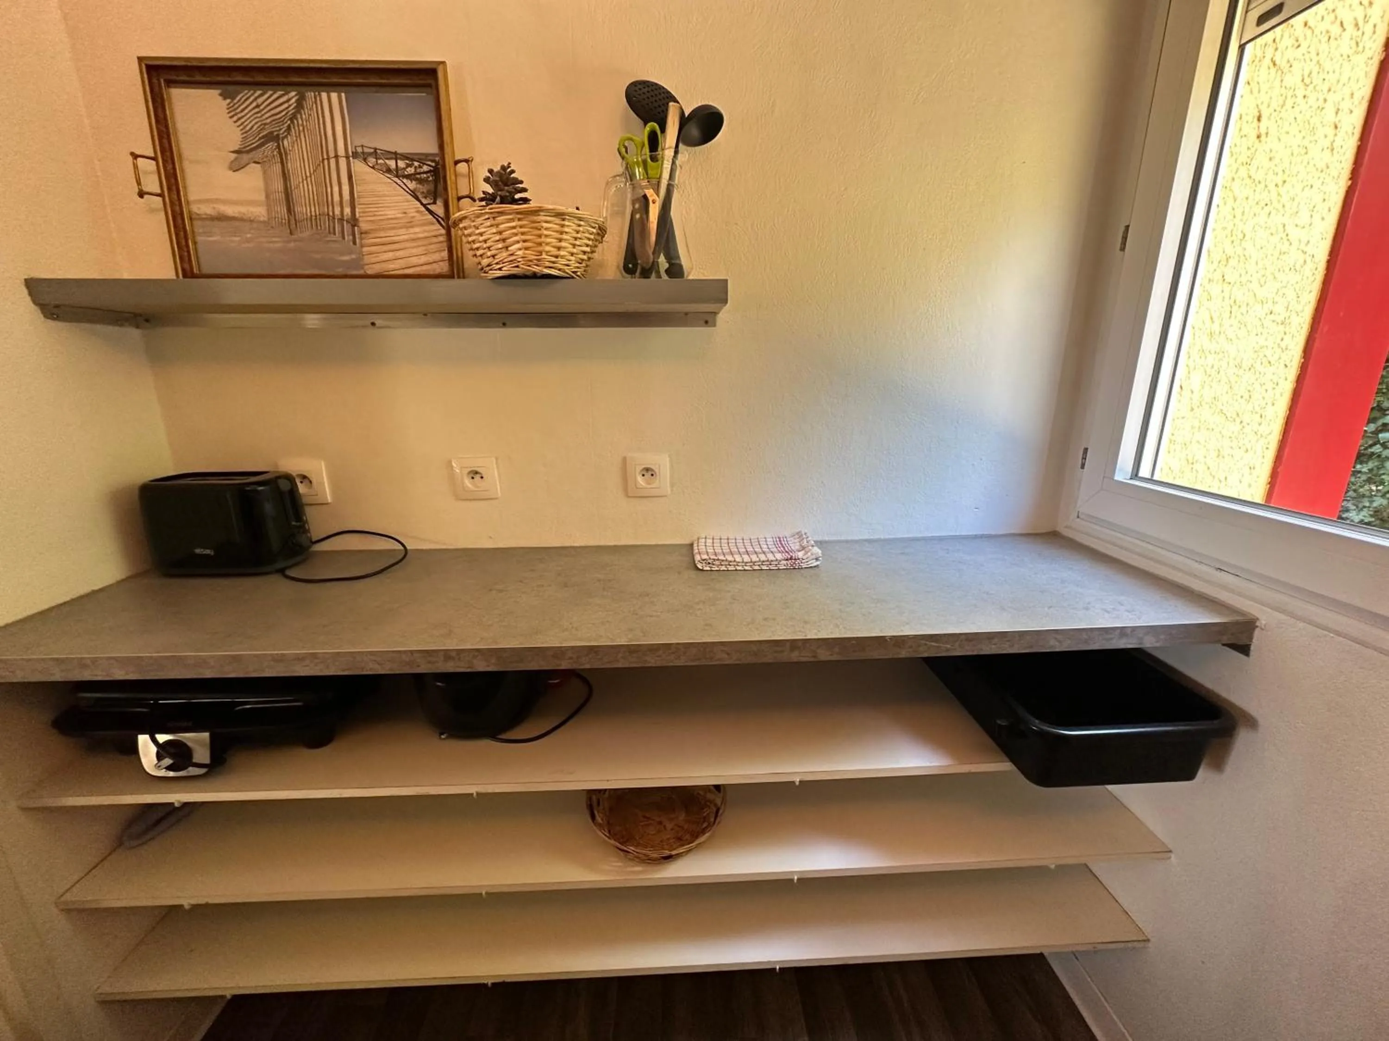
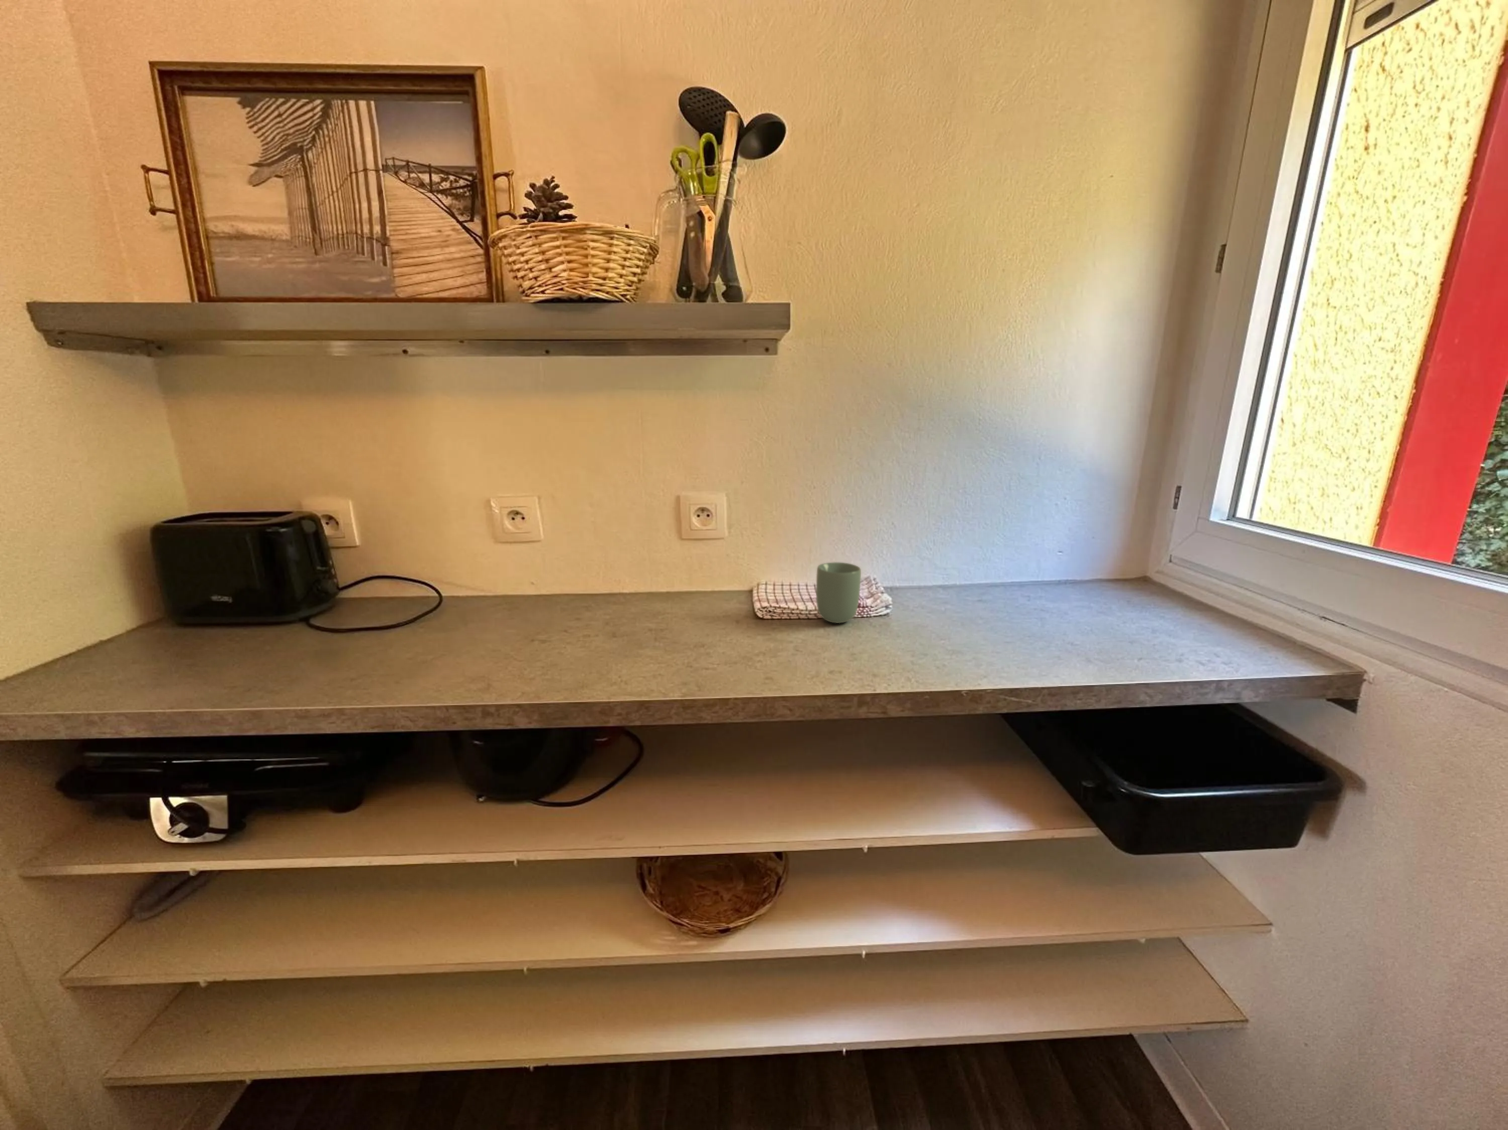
+ cup (837, 593)
